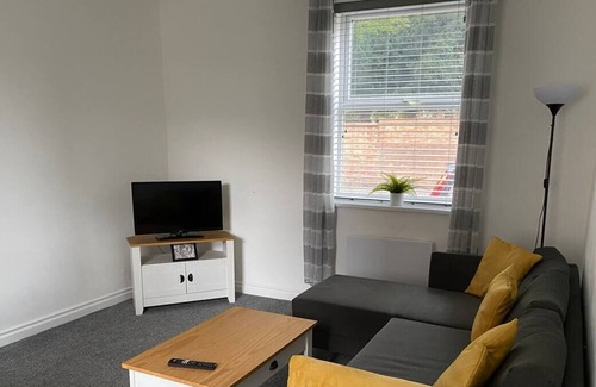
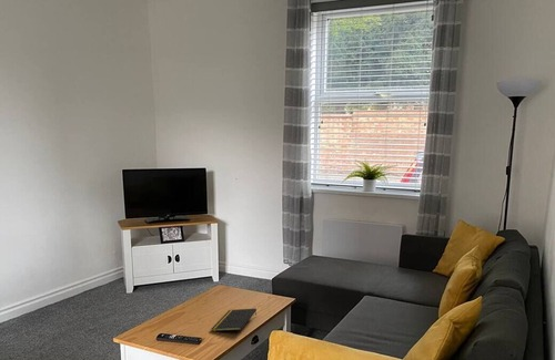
+ notepad (234, 319)
